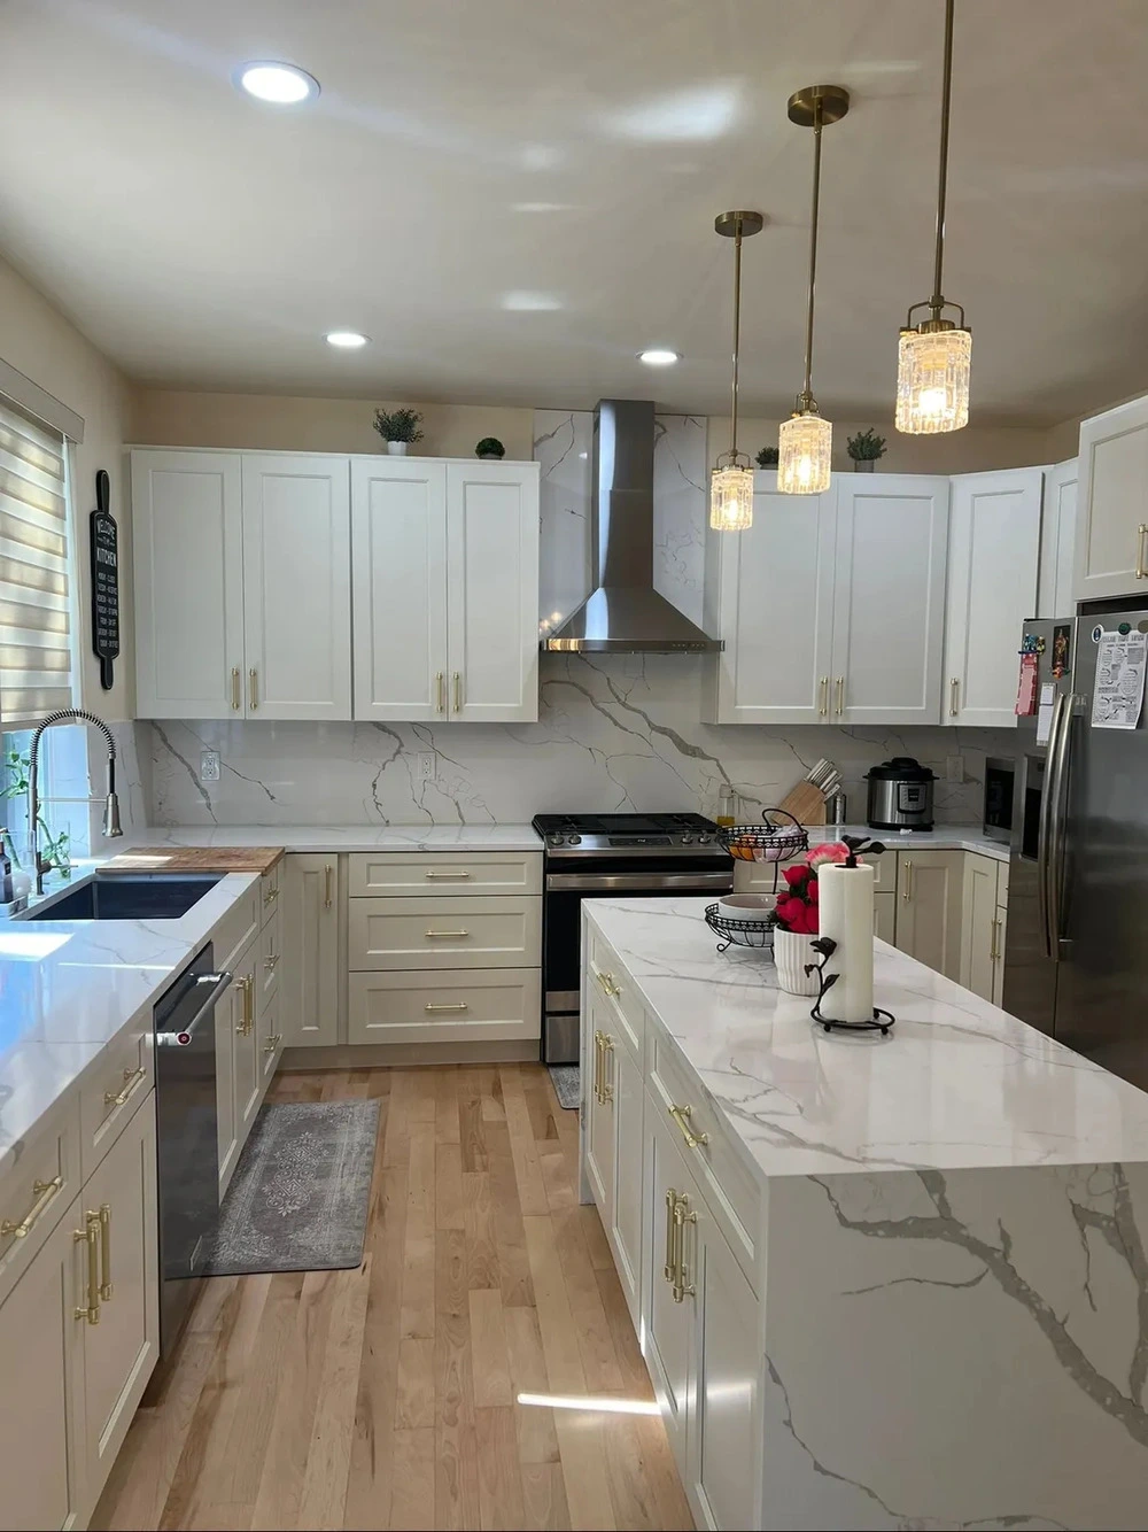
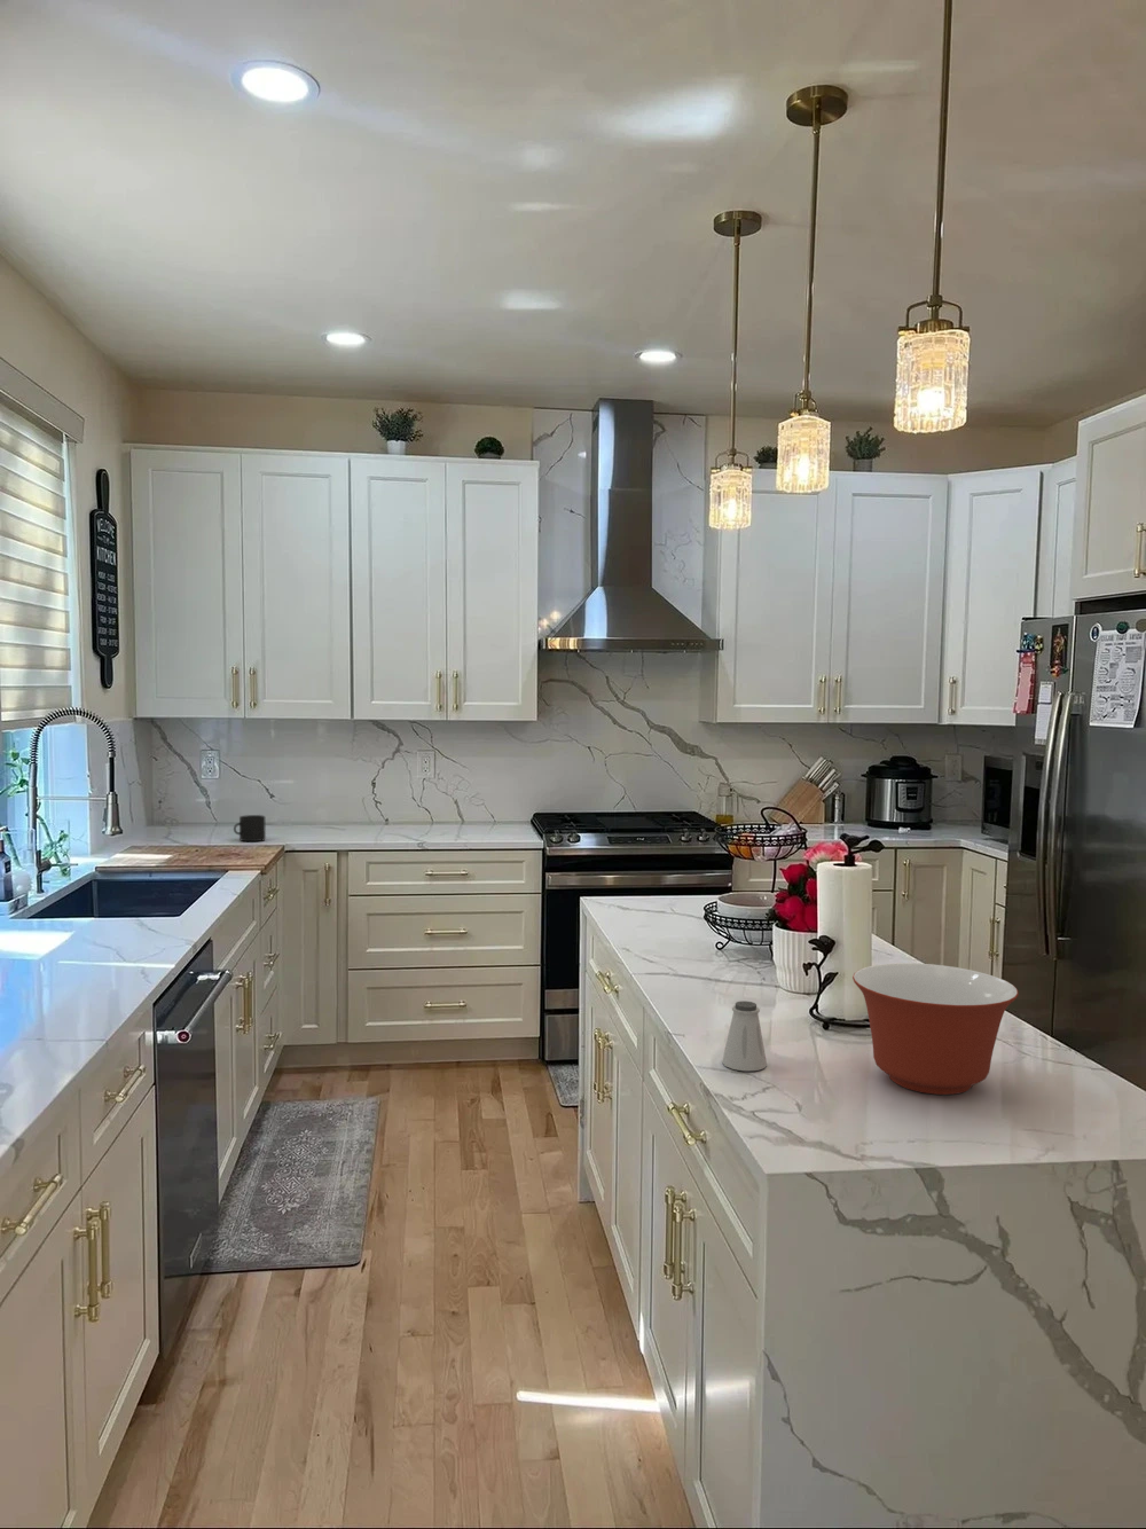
+ saltshaker (745, 1033)
+ mixing bowl (932, 1031)
+ mug (249, 827)
